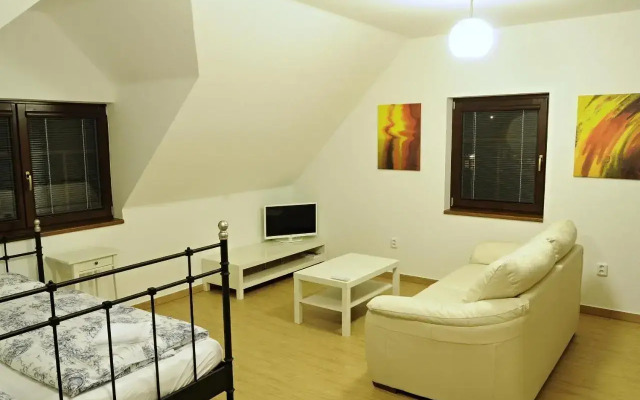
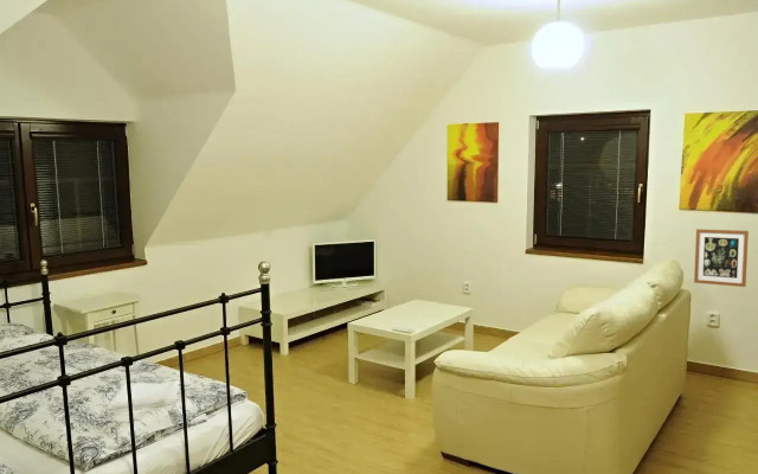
+ wall art (720, 257)
